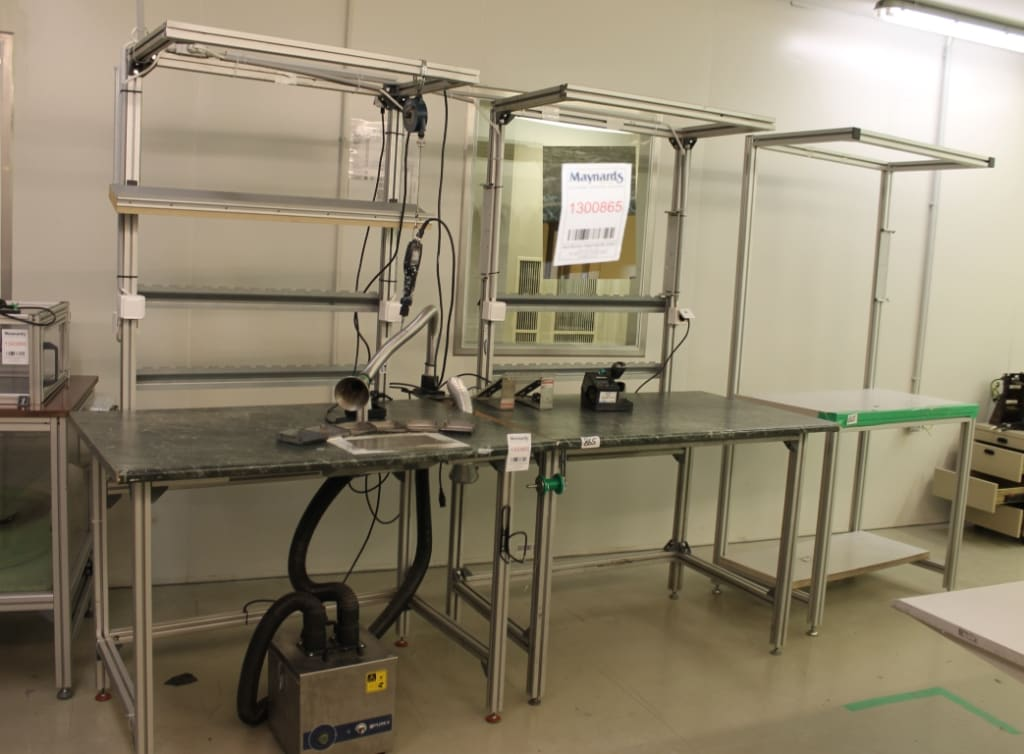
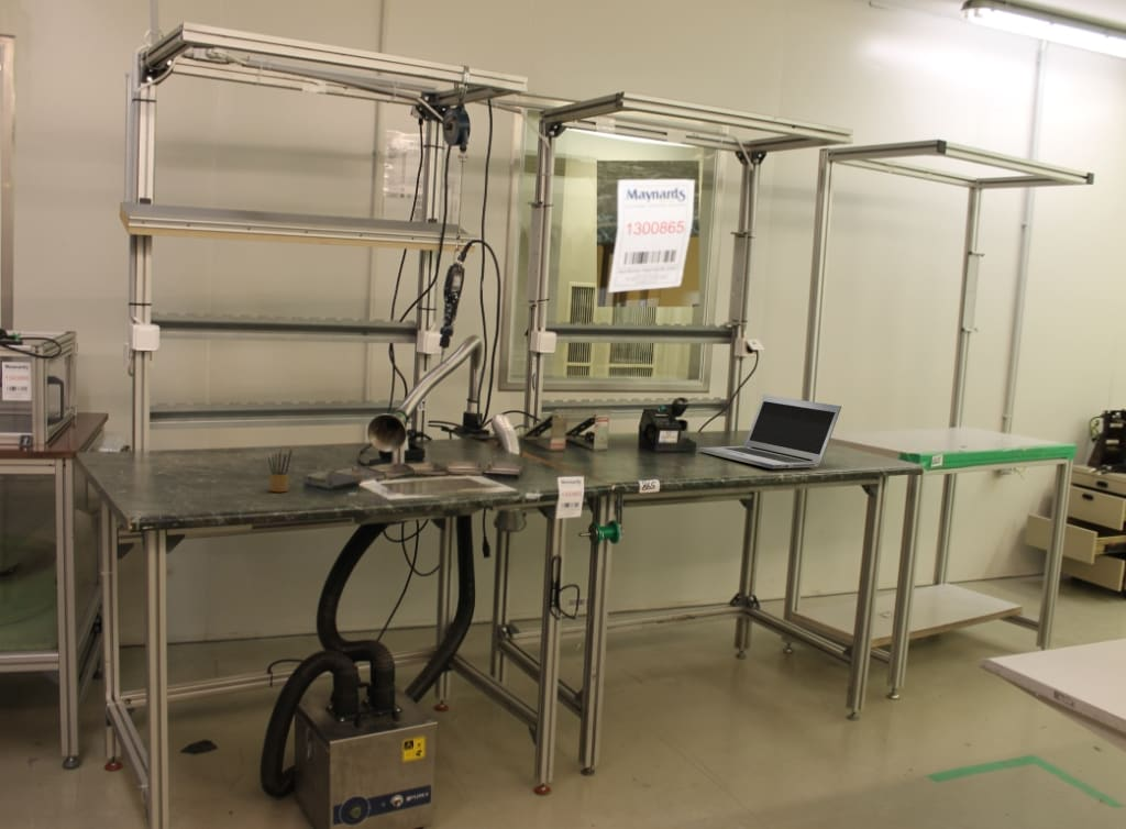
+ pencil box (280, 469)
+ laptop (768, 430)
